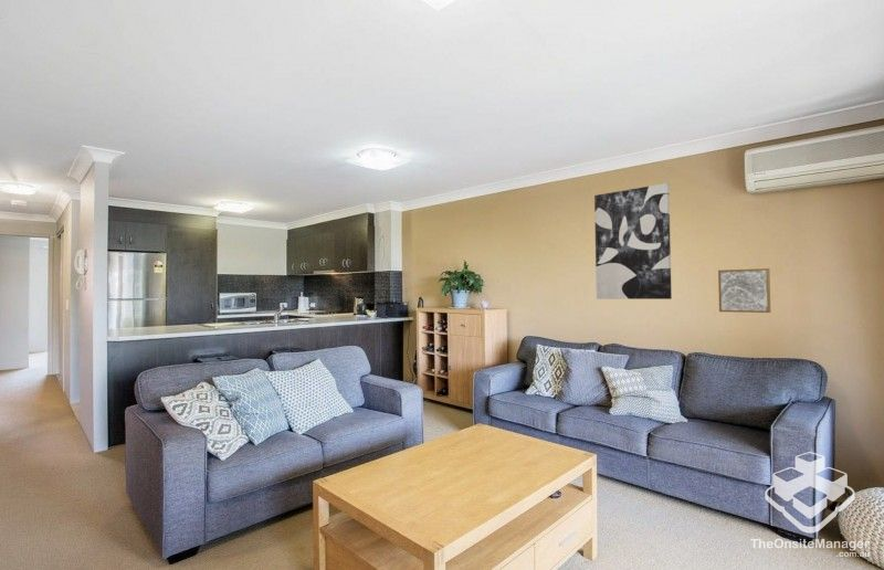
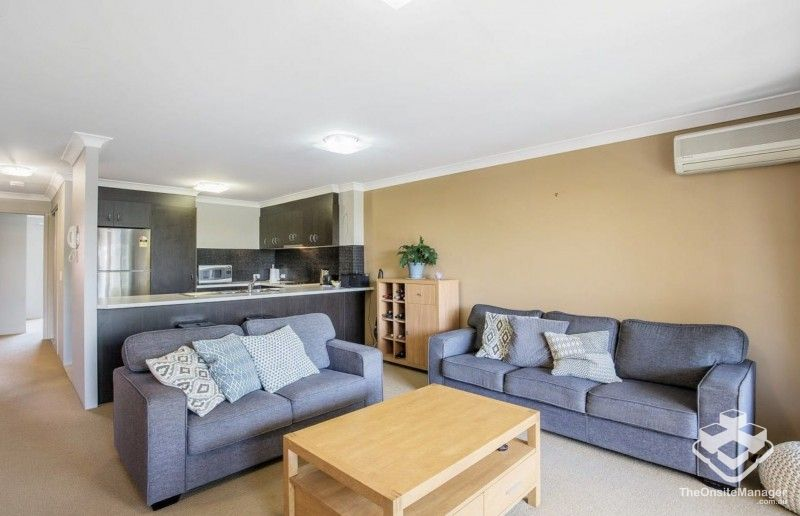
- wall art (744, 291)
- wall art (630, 244)
